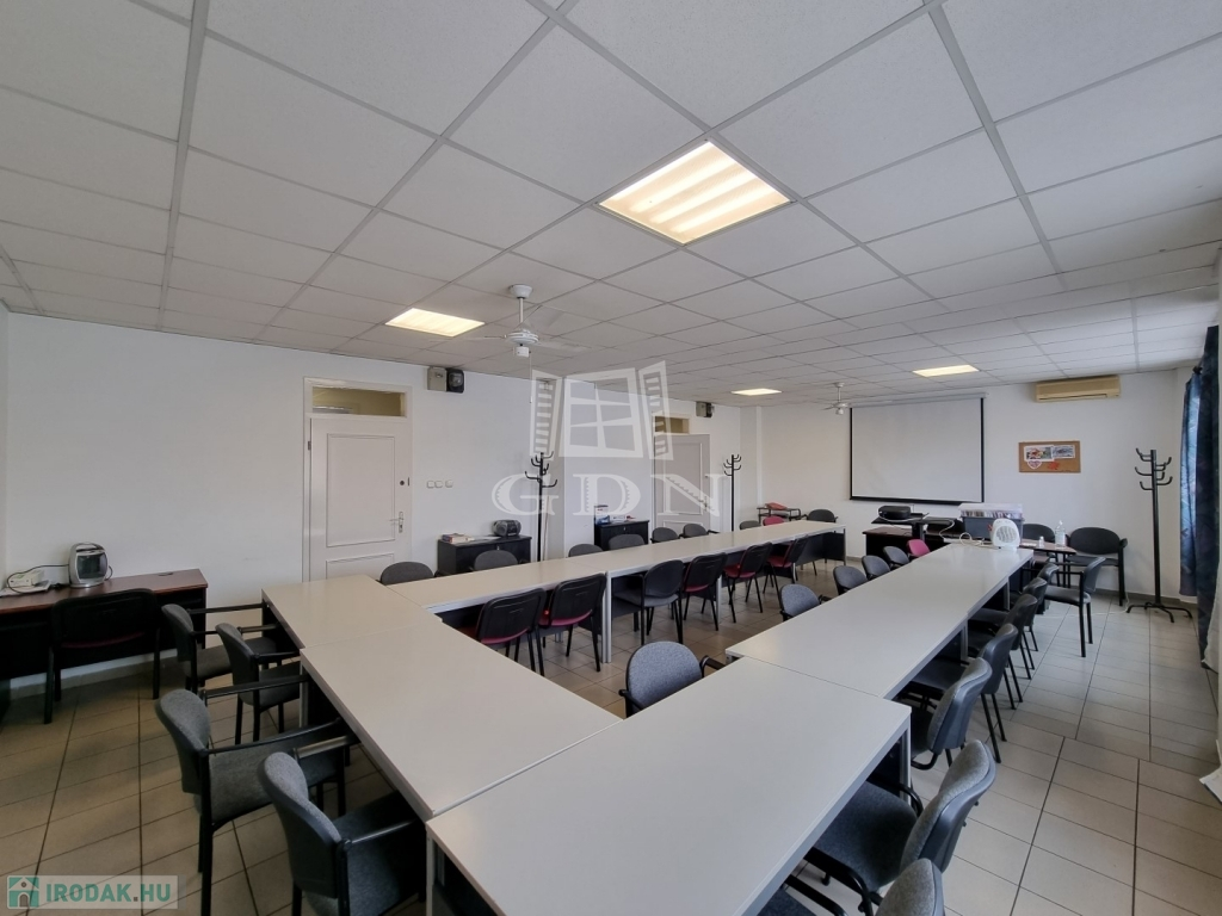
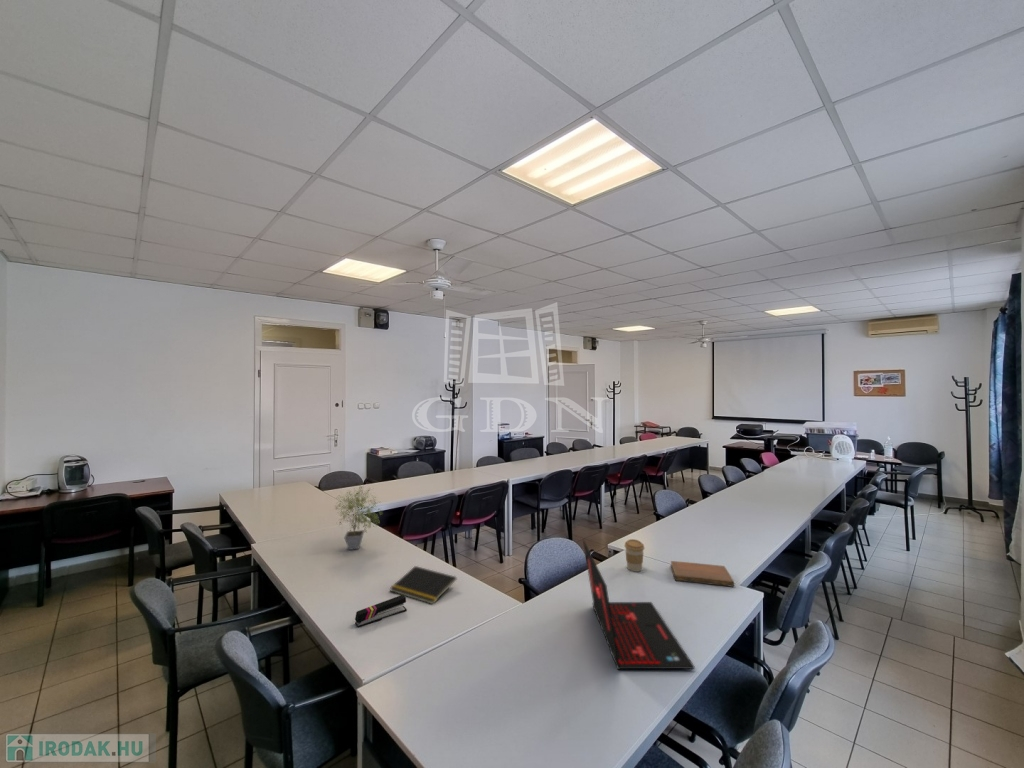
+ stapler (381, 610)
+ notebook (700, 573)
+ potted plant (358, 513)
+ coffee cup (634, 555)
+ laptop (631, 602)
+ notepad (423, 583)
